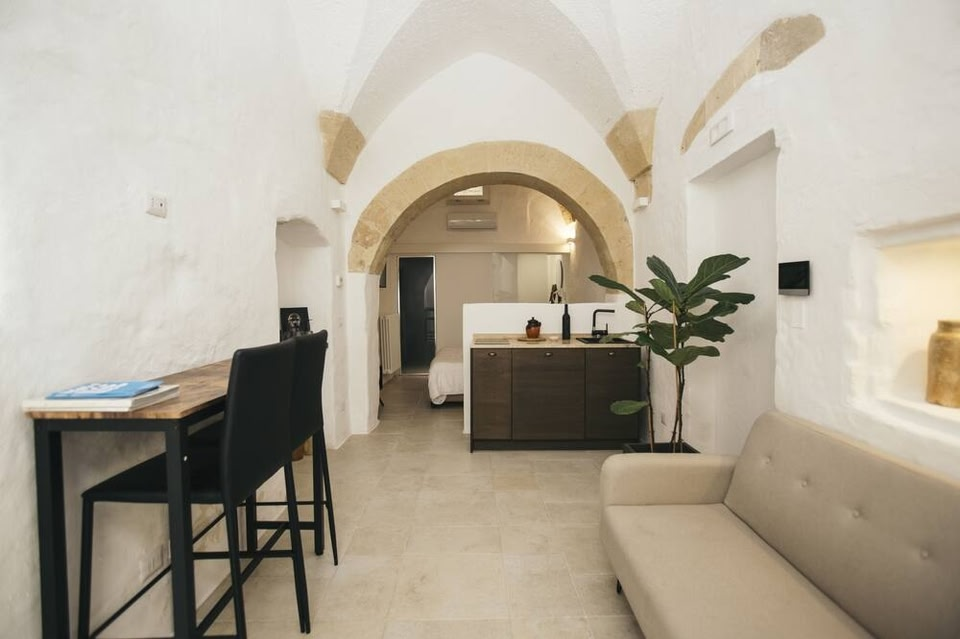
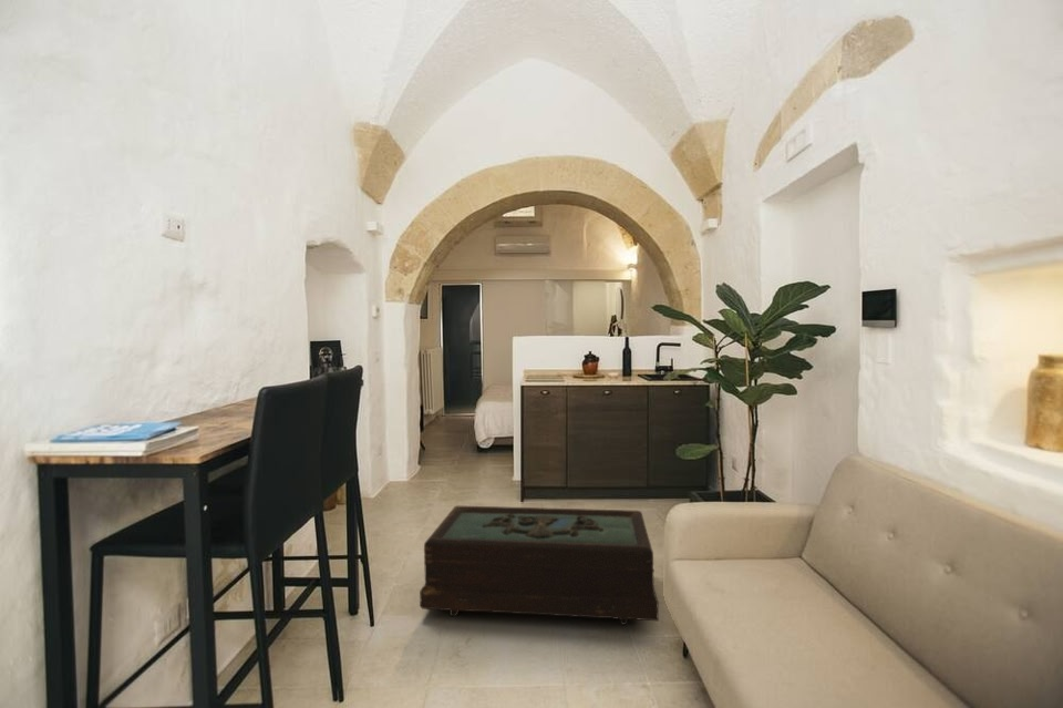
+ coffee table (541, 558)
